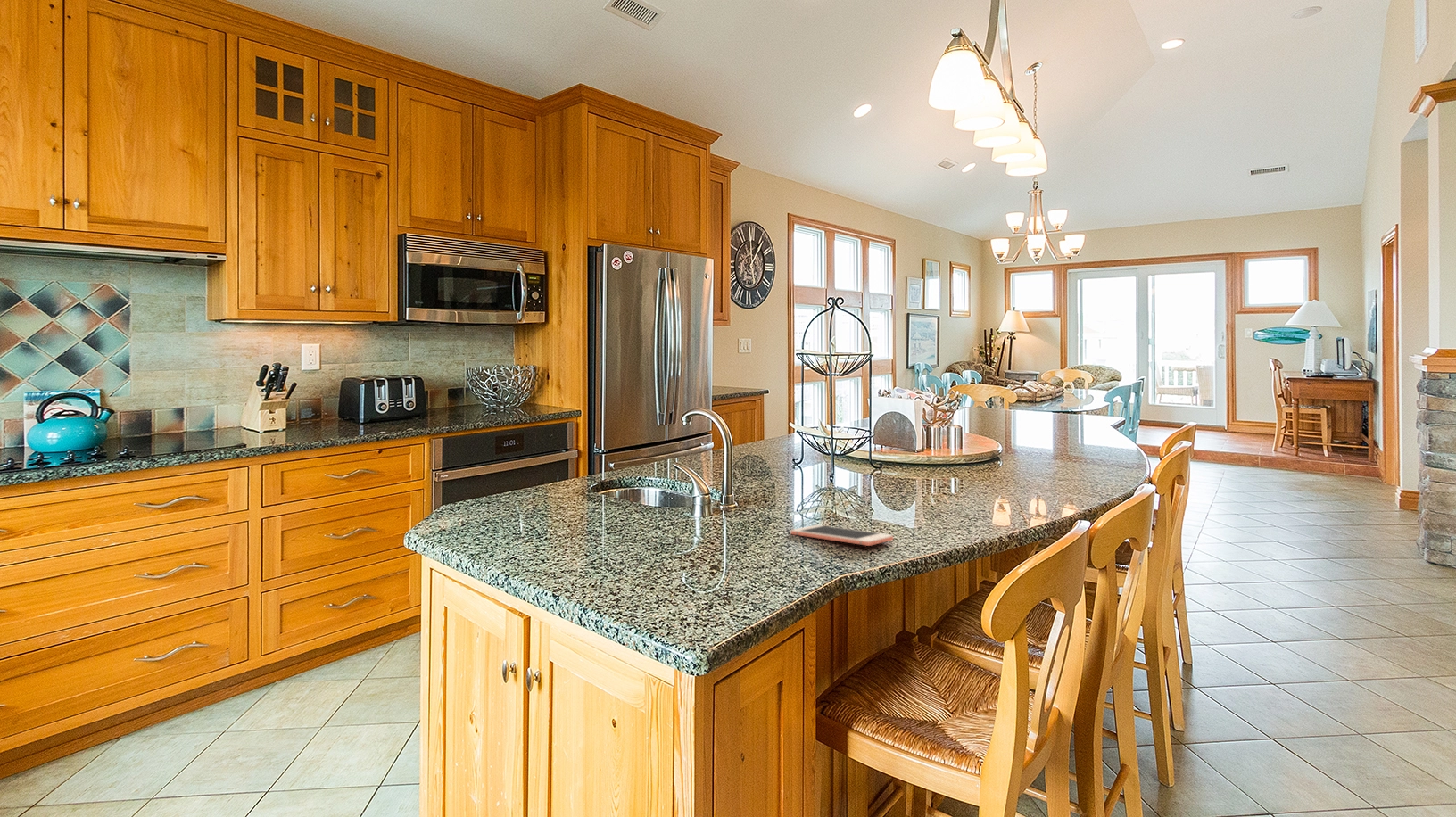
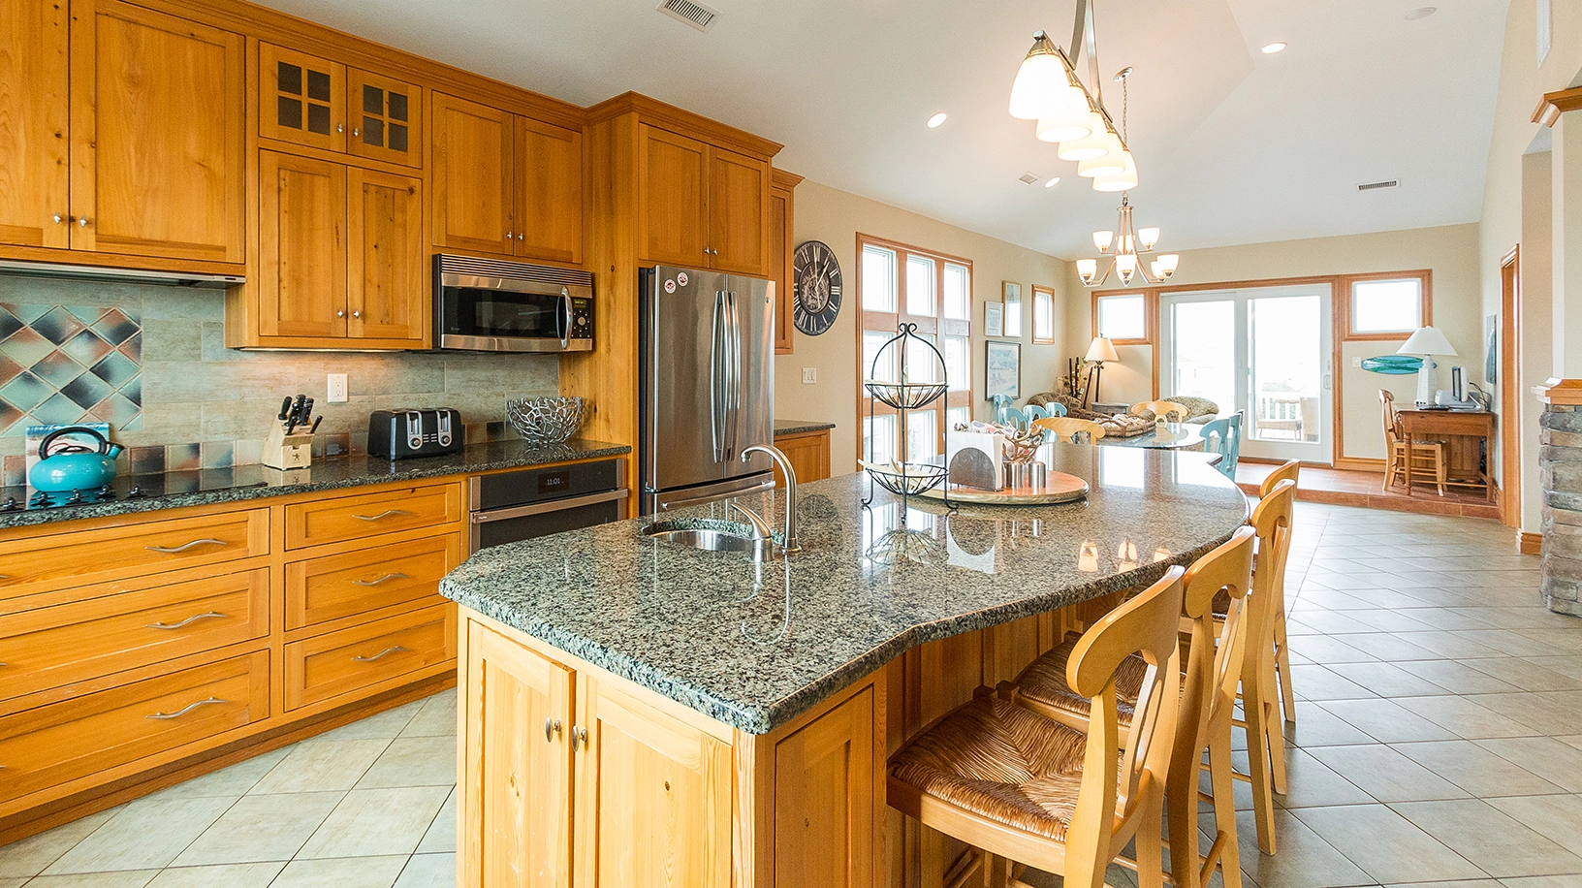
- cell phone (840, 534)
